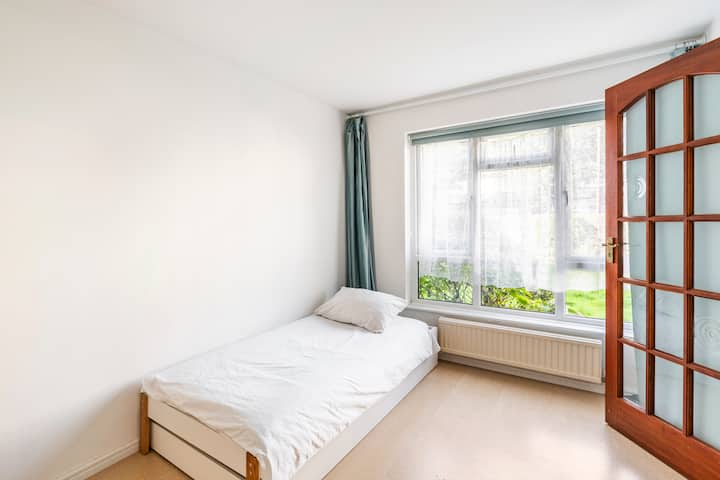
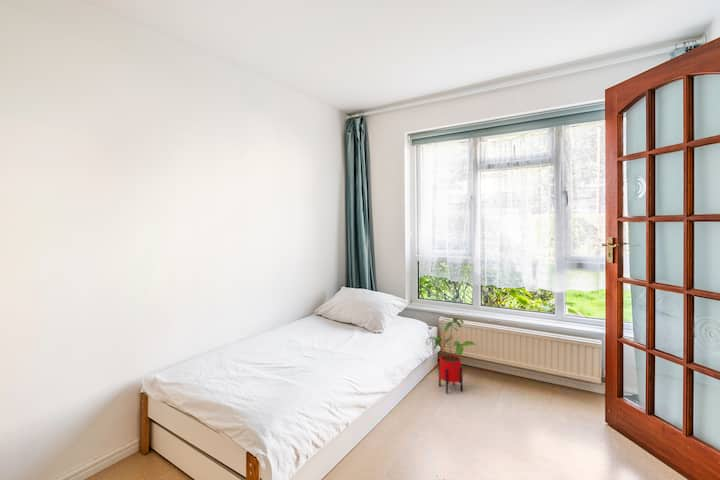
+ house plant (452, 355)
